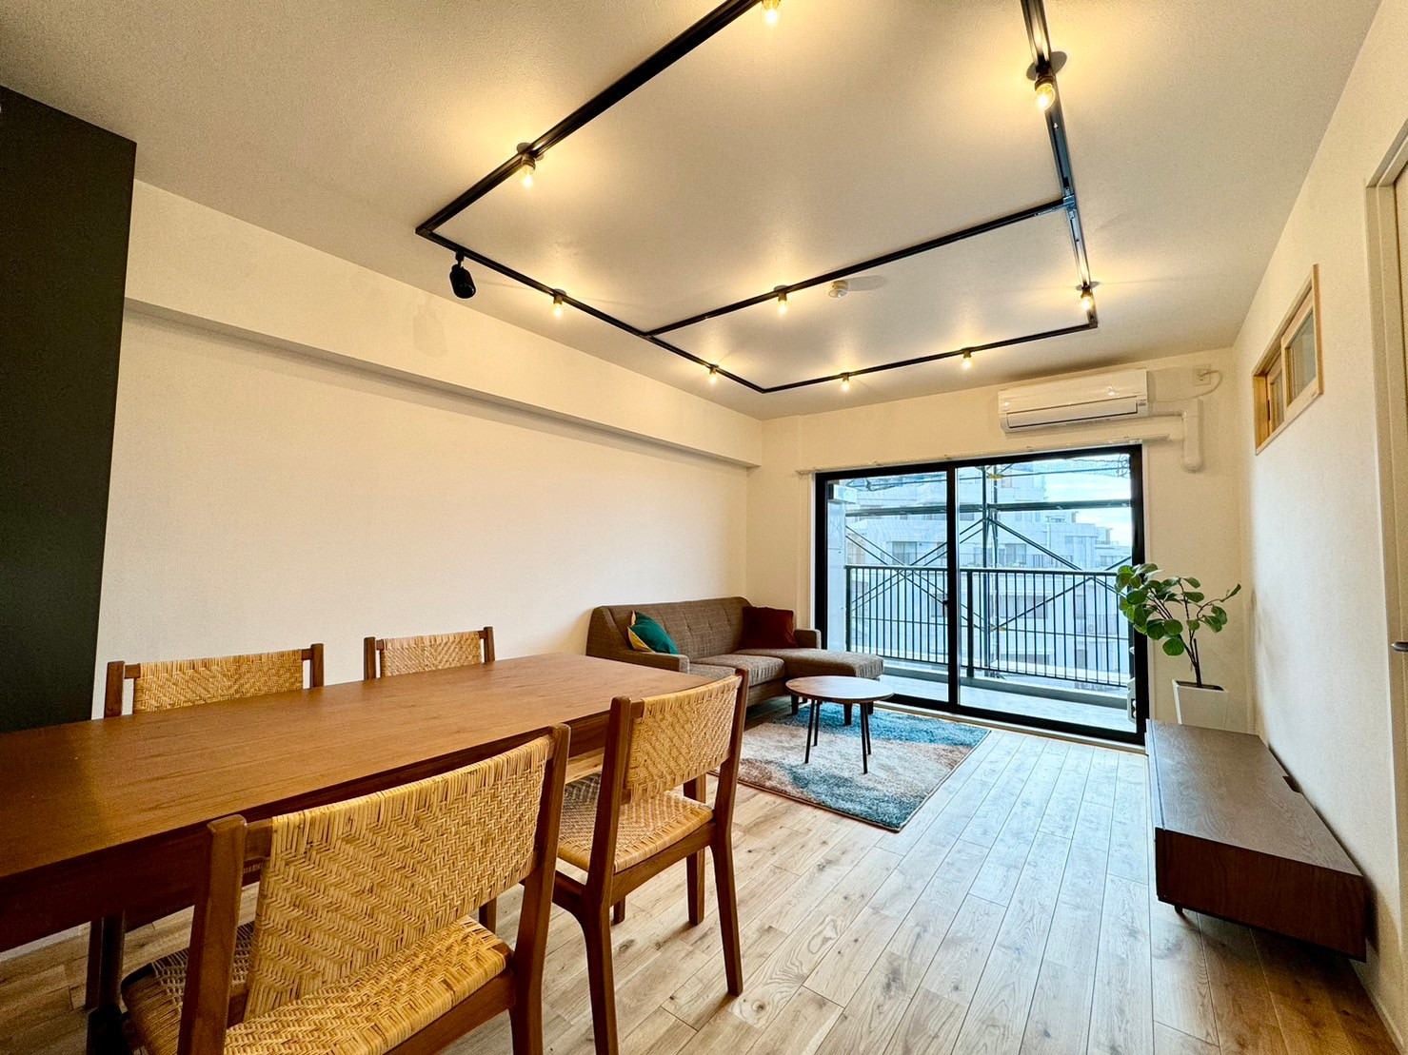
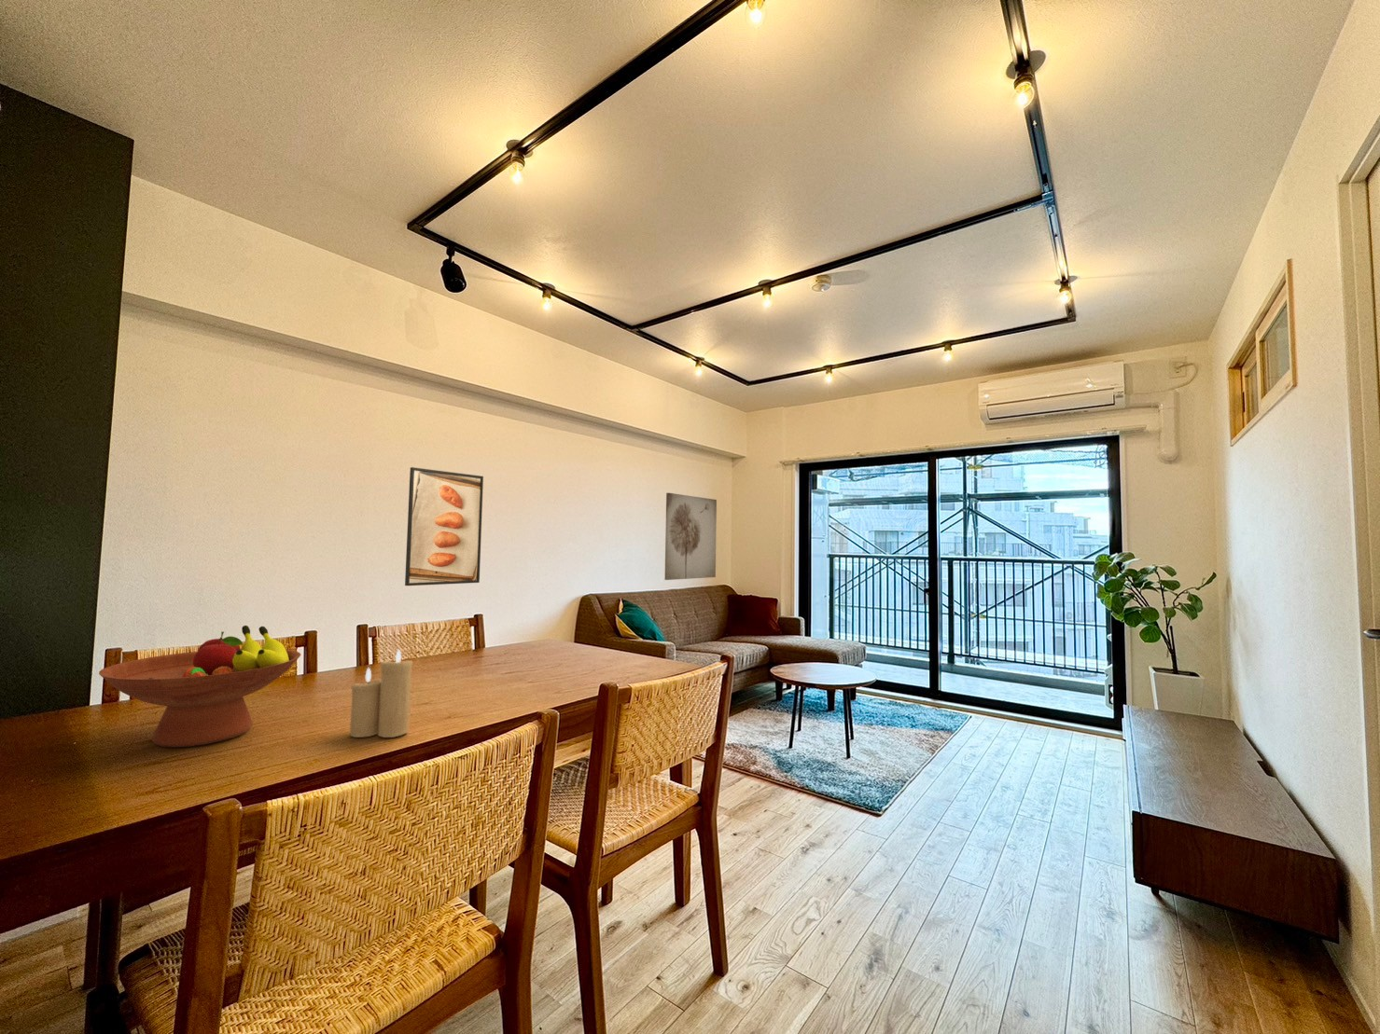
+ wall art (691, 537)
+ candle (380, 691)
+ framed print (446, 528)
+ fruit bowl (208, 683)
